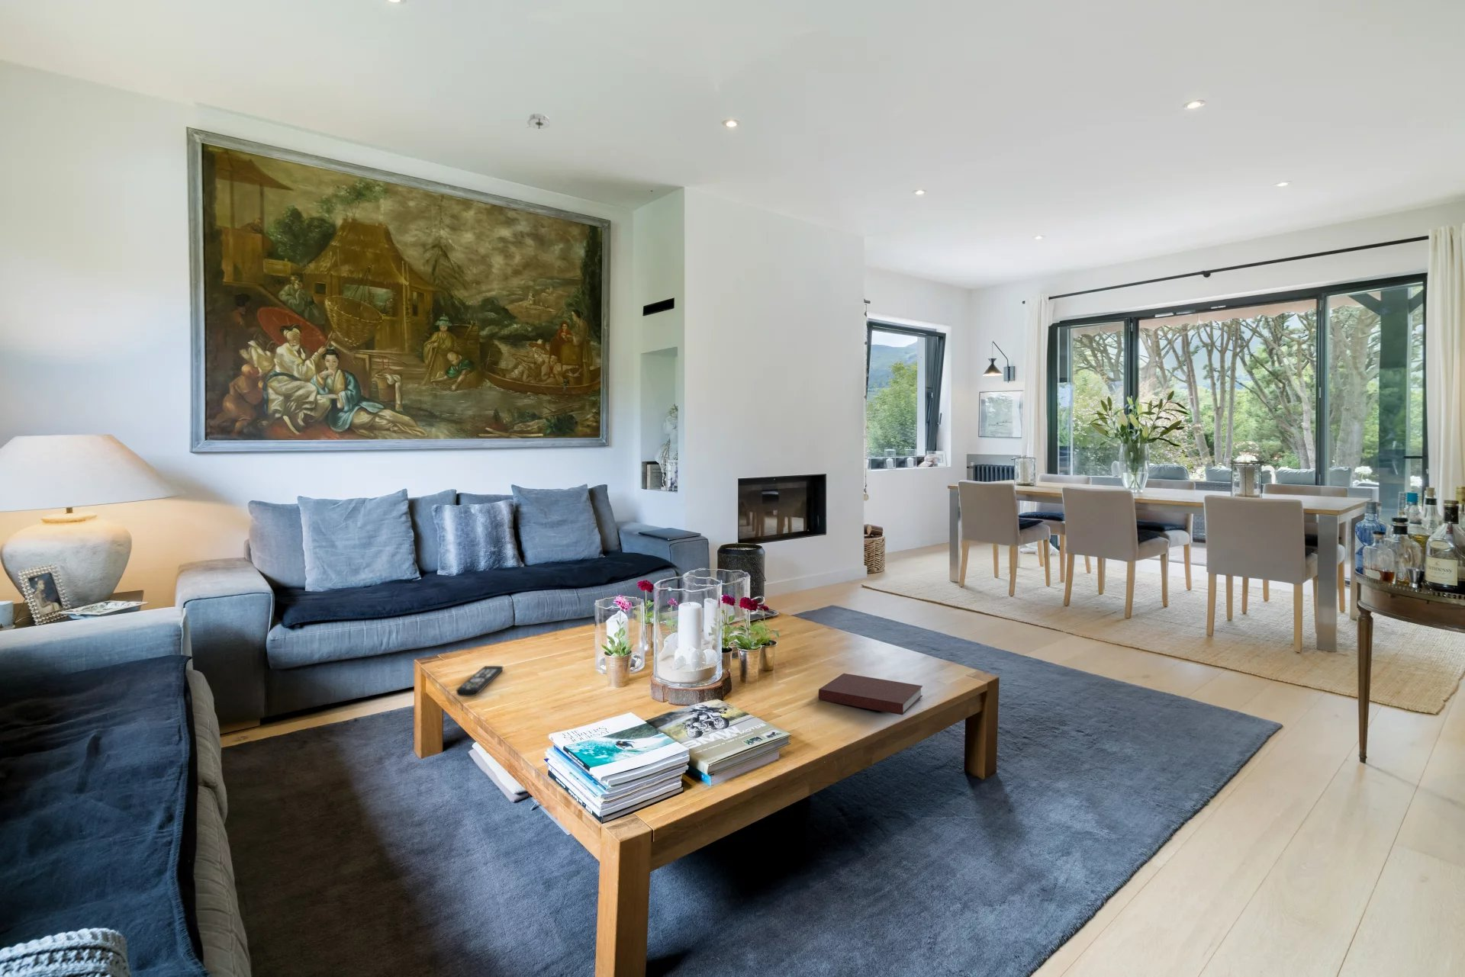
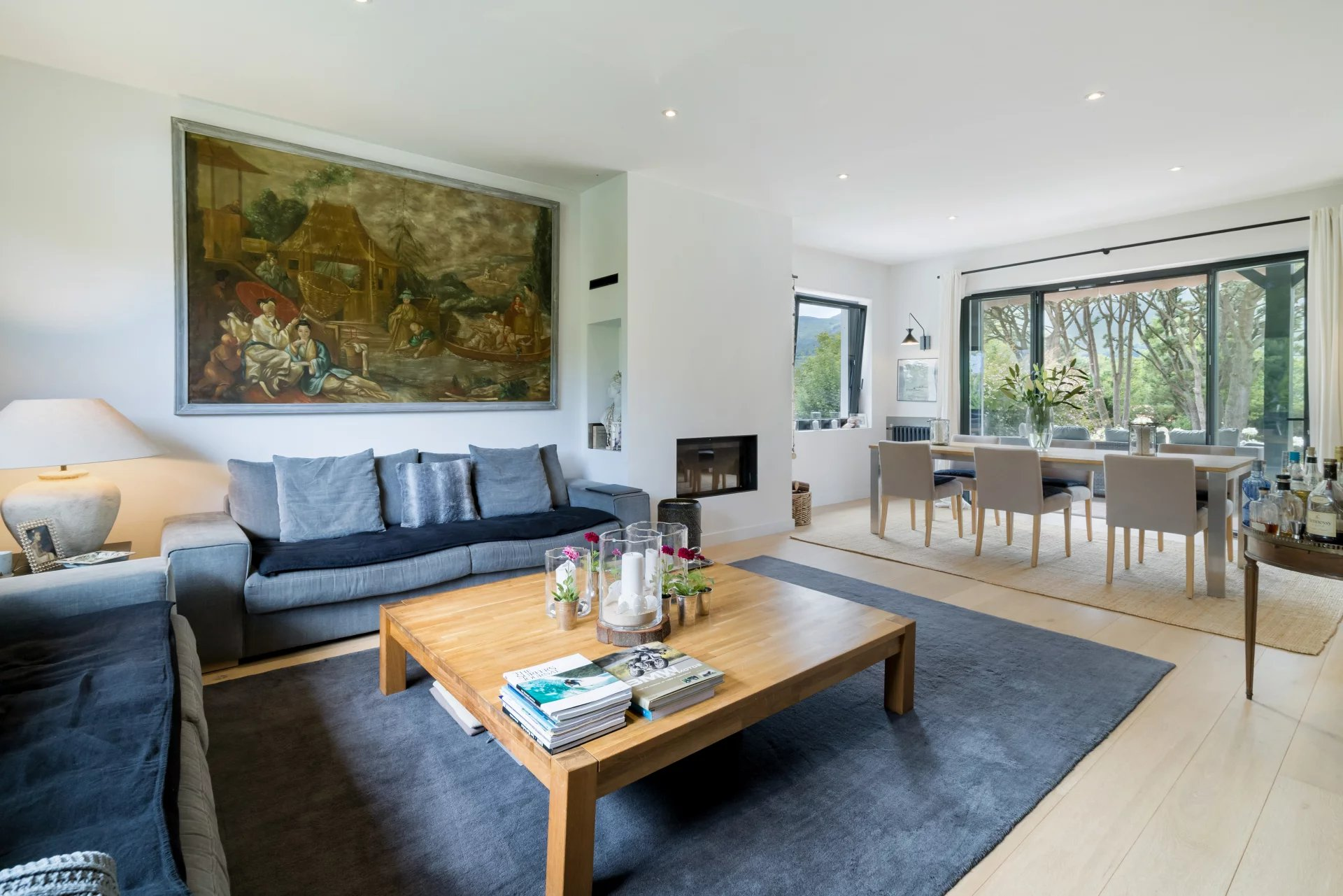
- remote control (481, 680)
- notebook (870, 692)
- smoke detector (538, 121)
